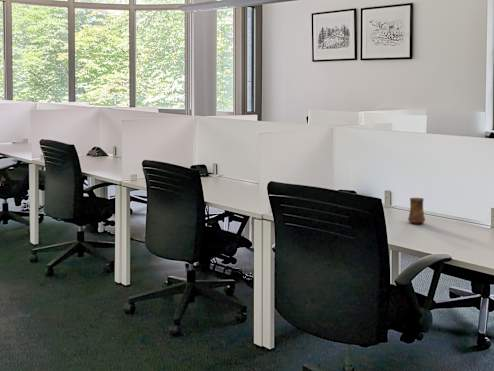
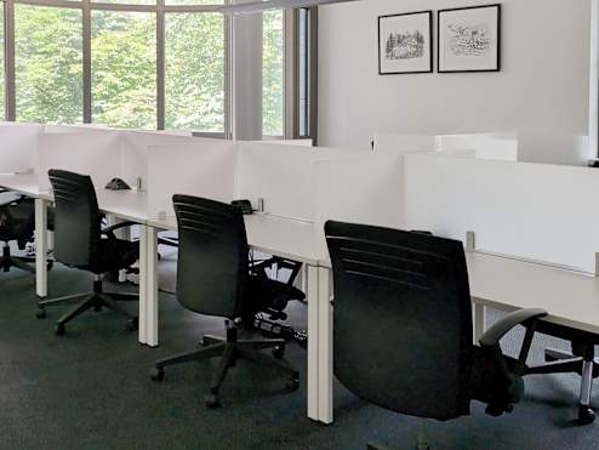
- cup (416, 210)
